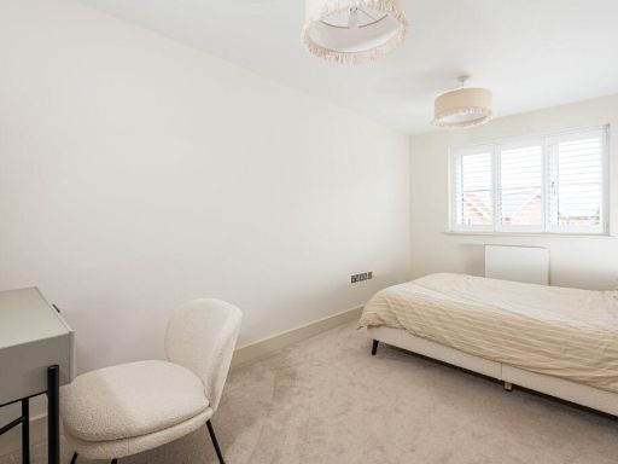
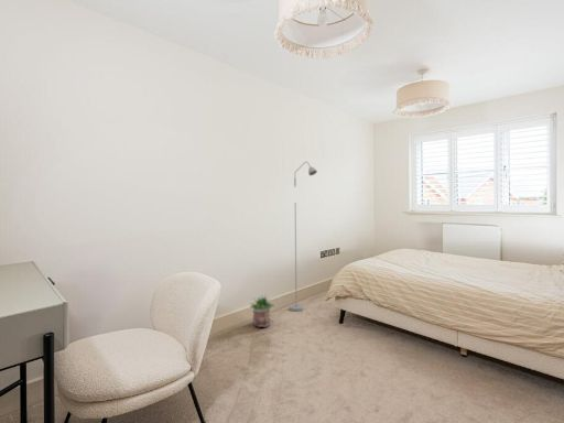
+ floor lamp (295, 236)
+ potted plant (261, 310)
